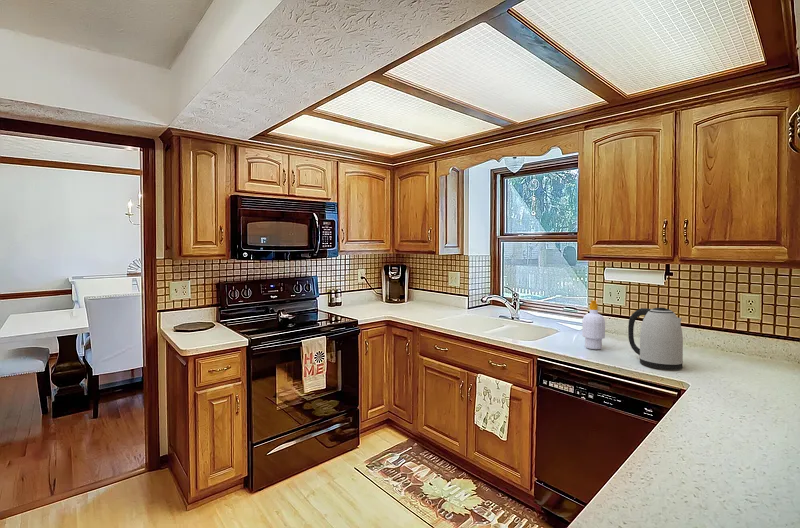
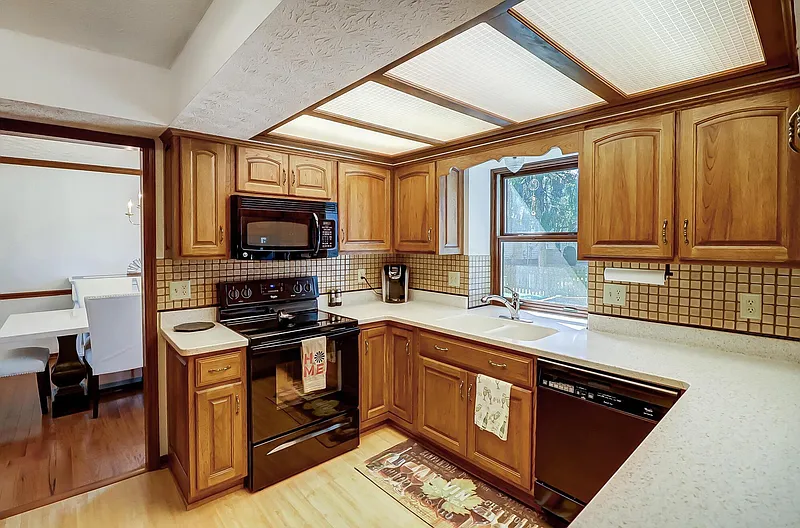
- soap bottle (593, 324)
- kettle (653, 335)
